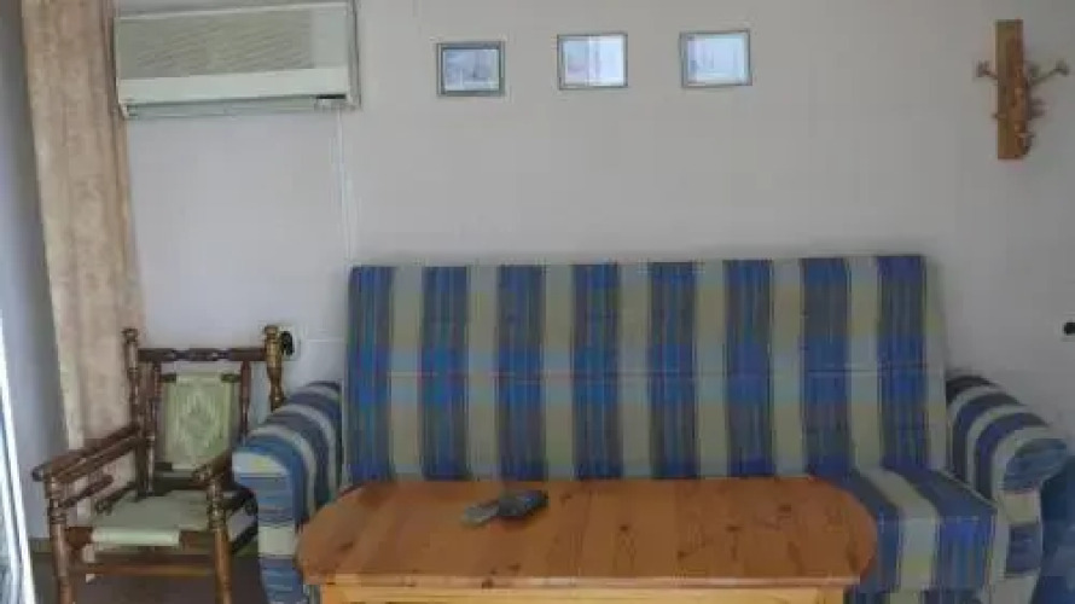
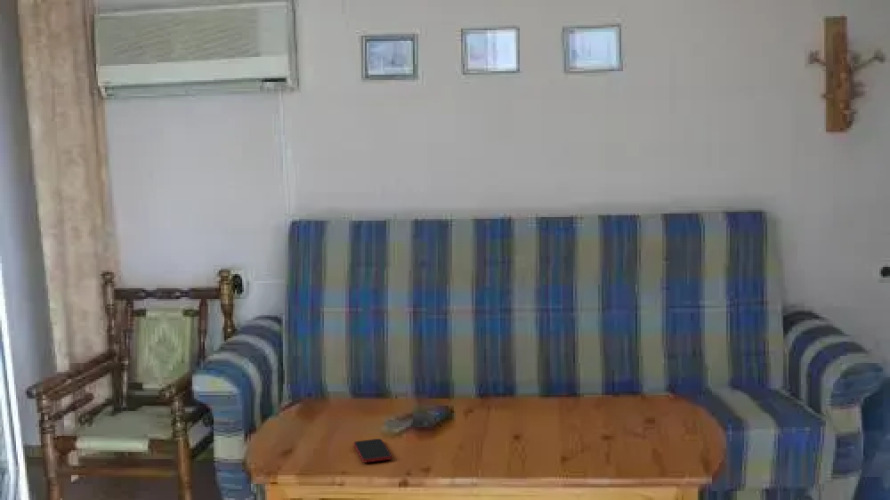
+ smartphone (372, 450)
